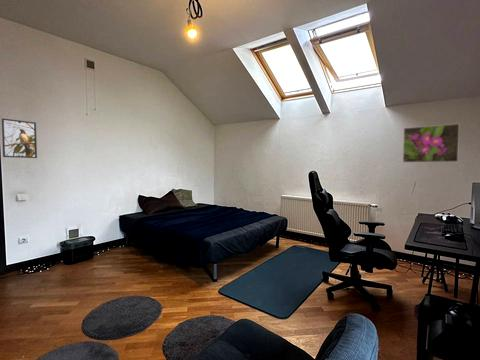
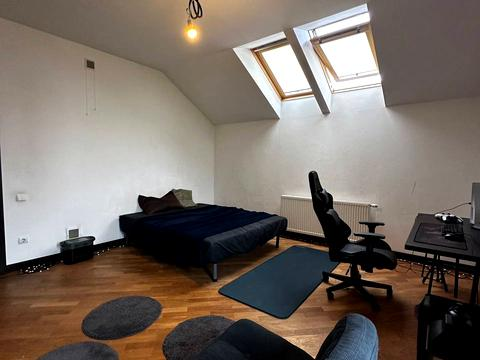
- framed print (20, 139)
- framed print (429, 144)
